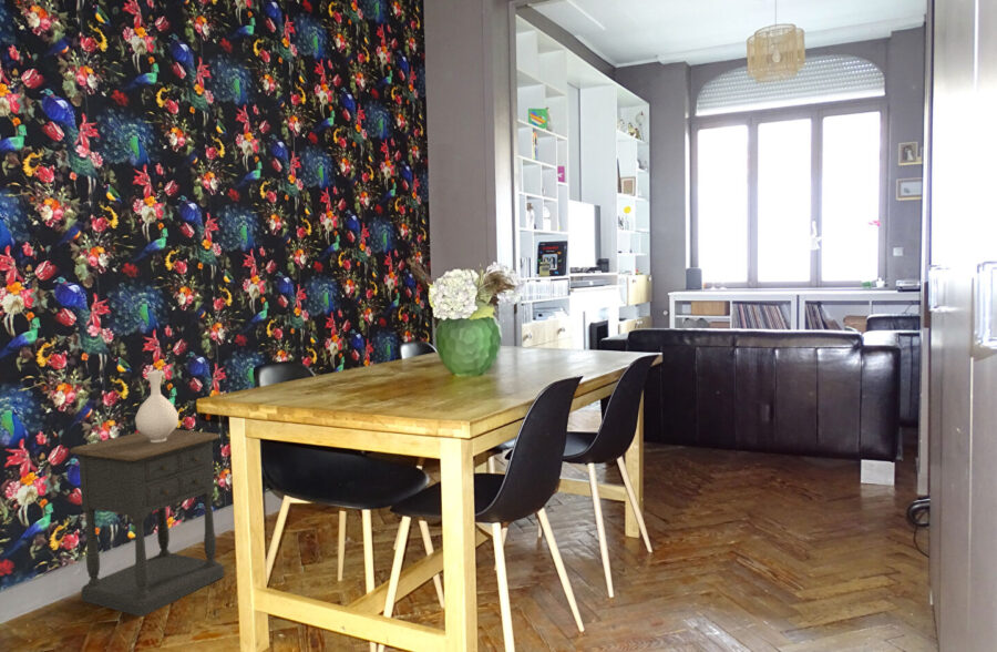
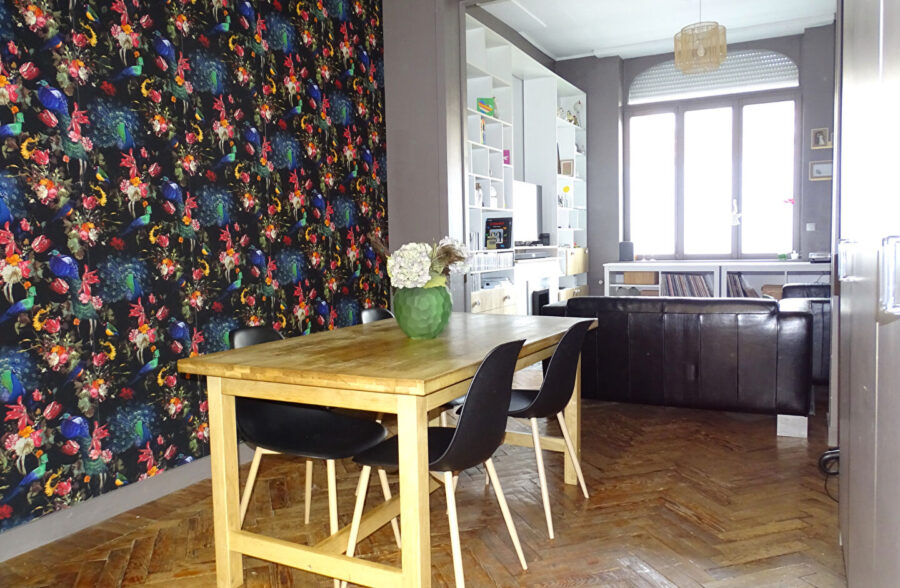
- nightstand (150, 512)
- vase (156, 406)
